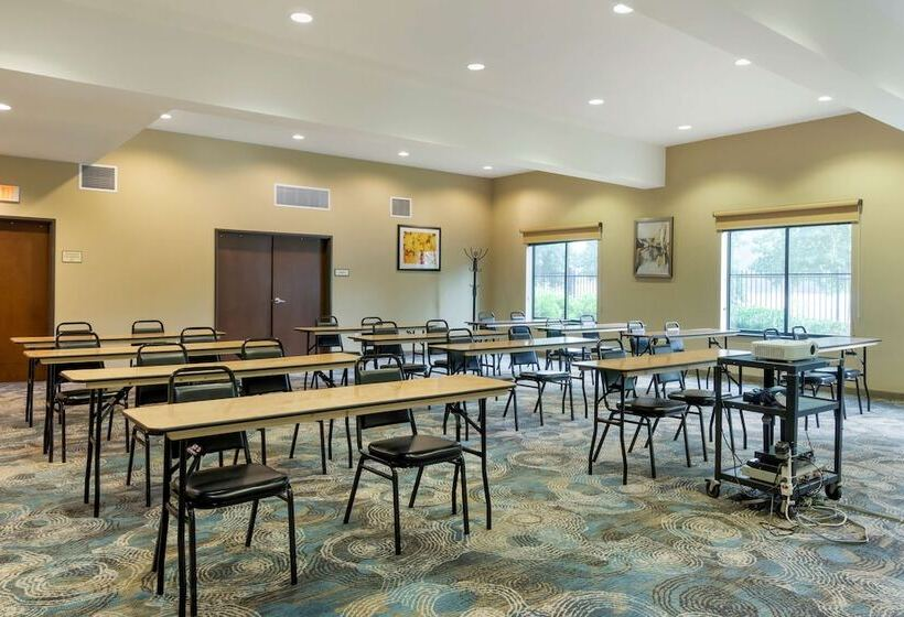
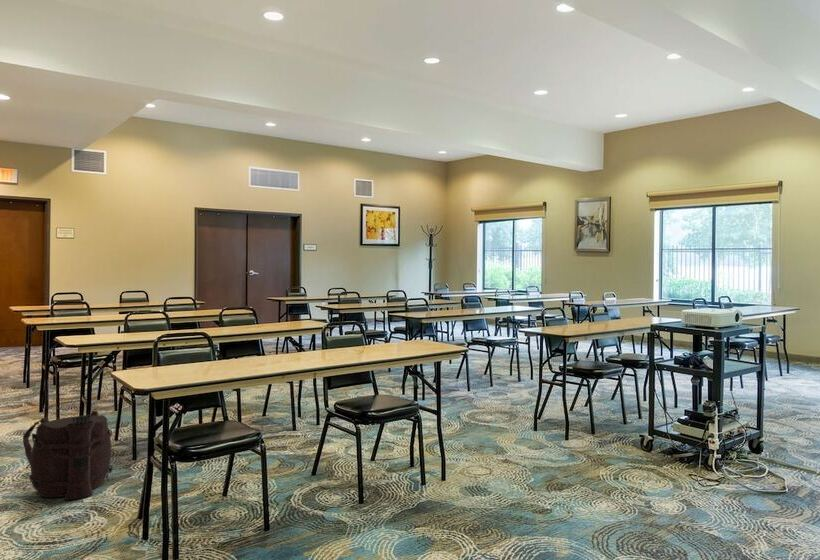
+ backpack (72, 450)
